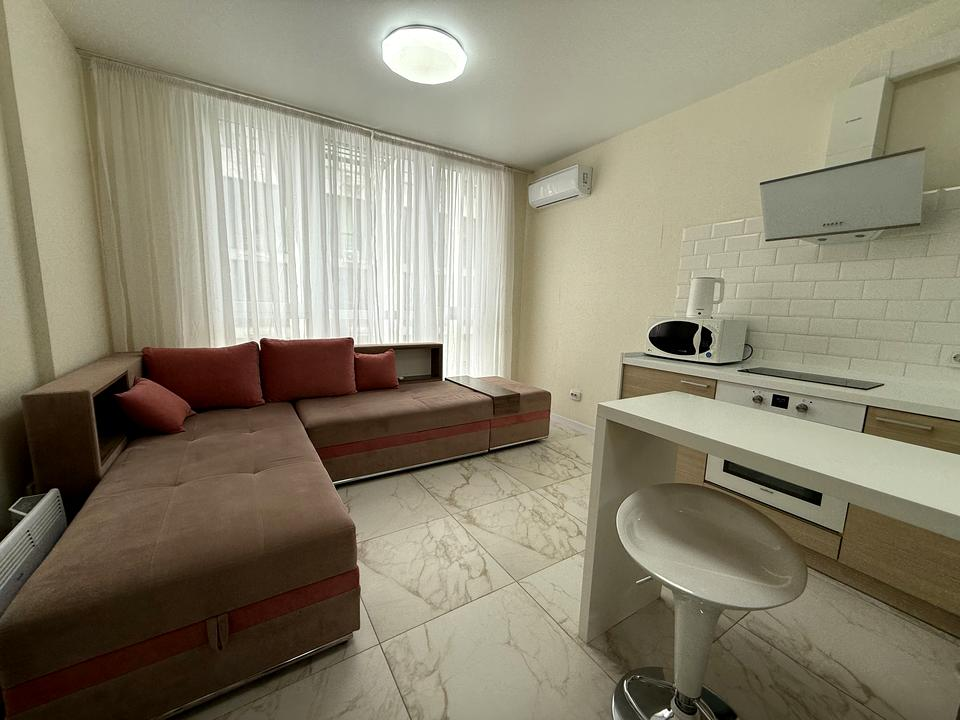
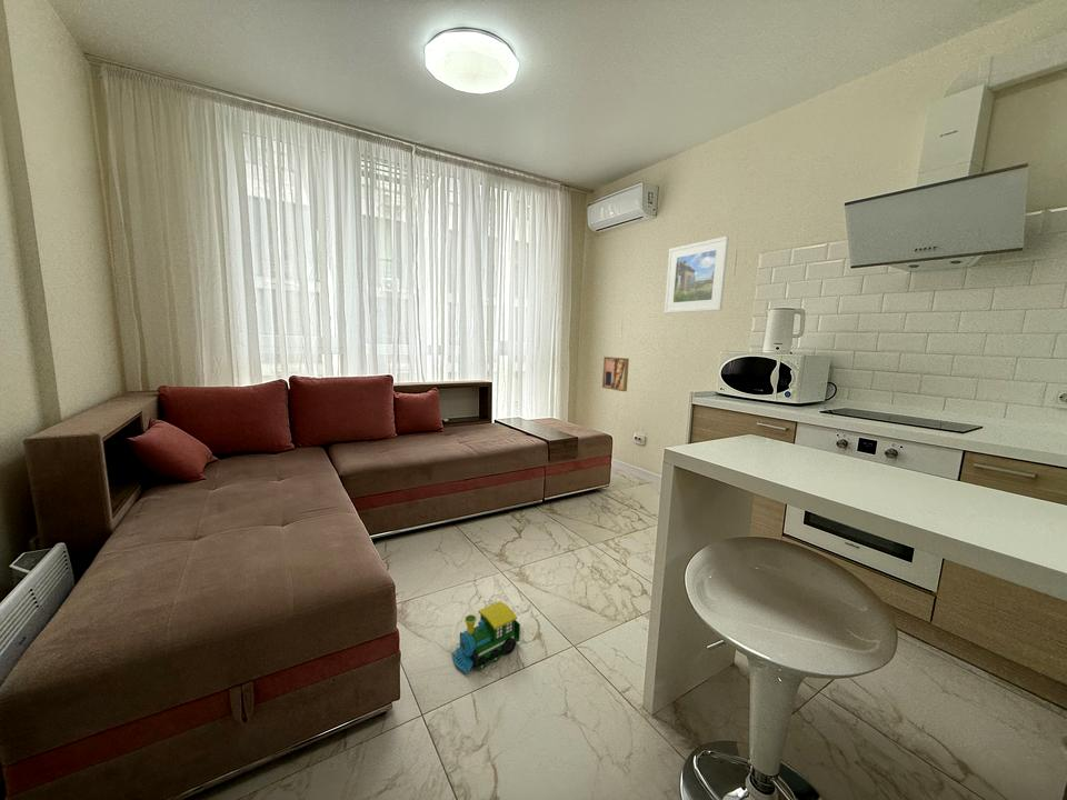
+ wall art (615, 373)
+ toy train (485, 631)
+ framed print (694, 278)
